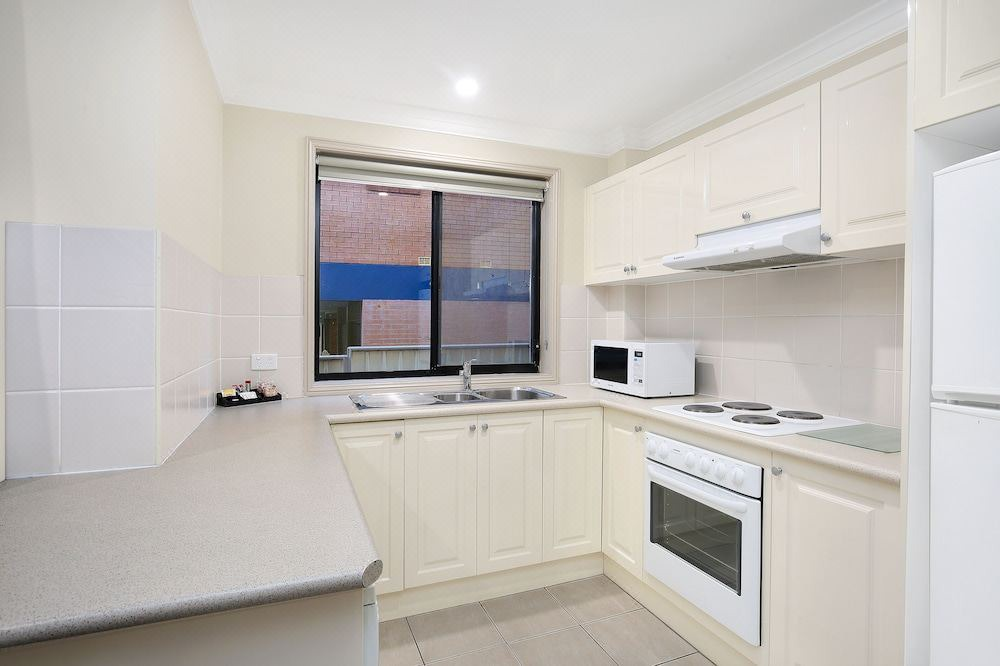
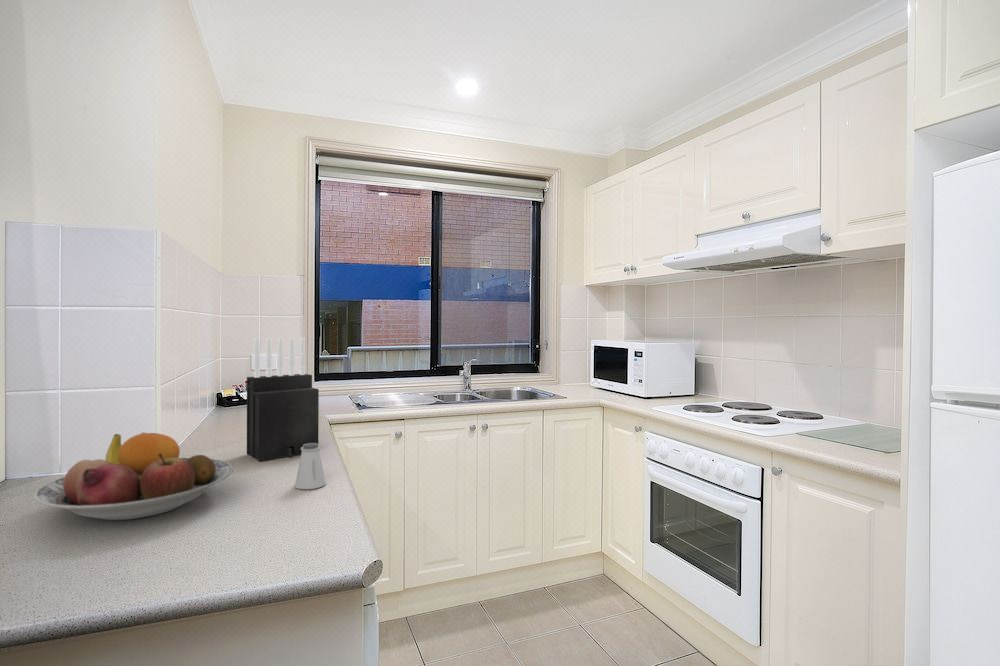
+ knife block (284, 395)
+ saltshaker (310, 464)
+ fruit bowl (142, 471)
